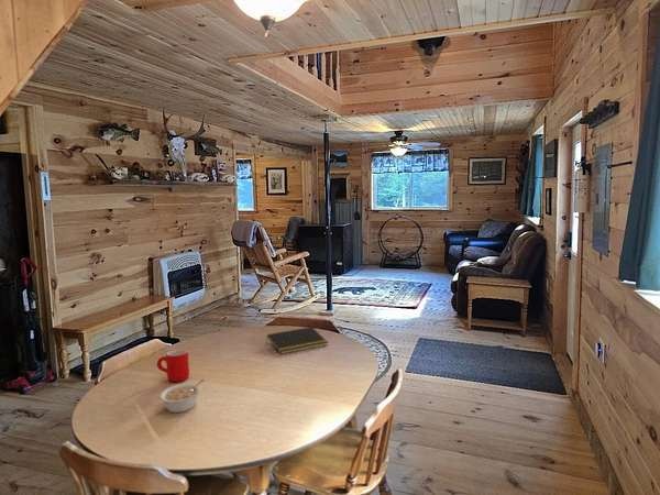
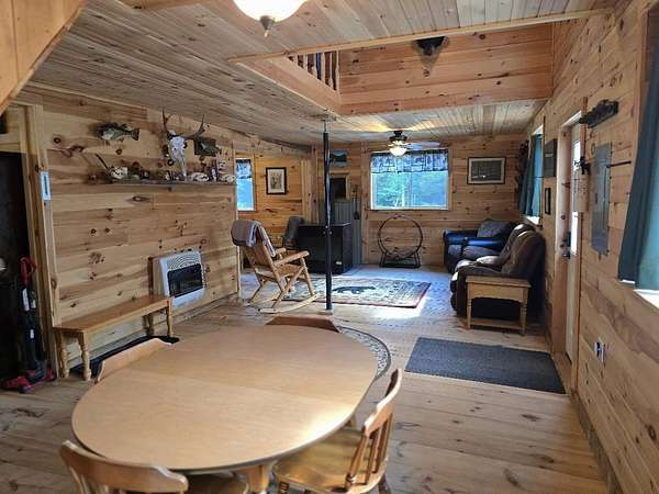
- legume (182, 396)
- mug (172, 365)
- notepad (297, 339)
